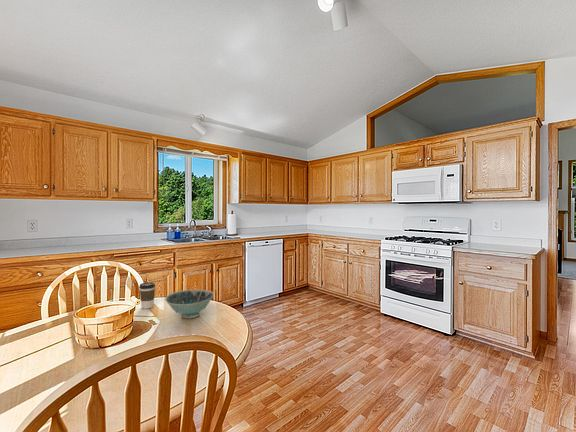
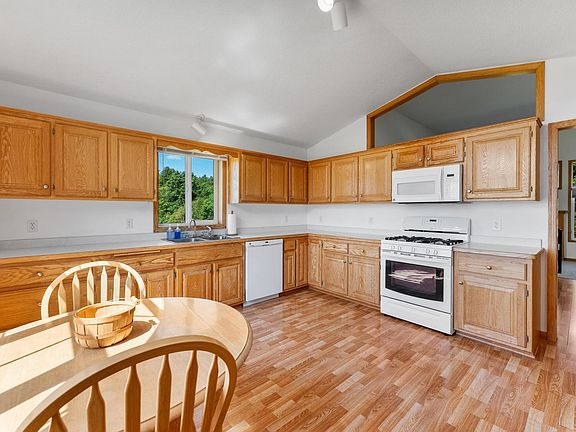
- bowl (190, 305)
- coffee cup (147, 295)
